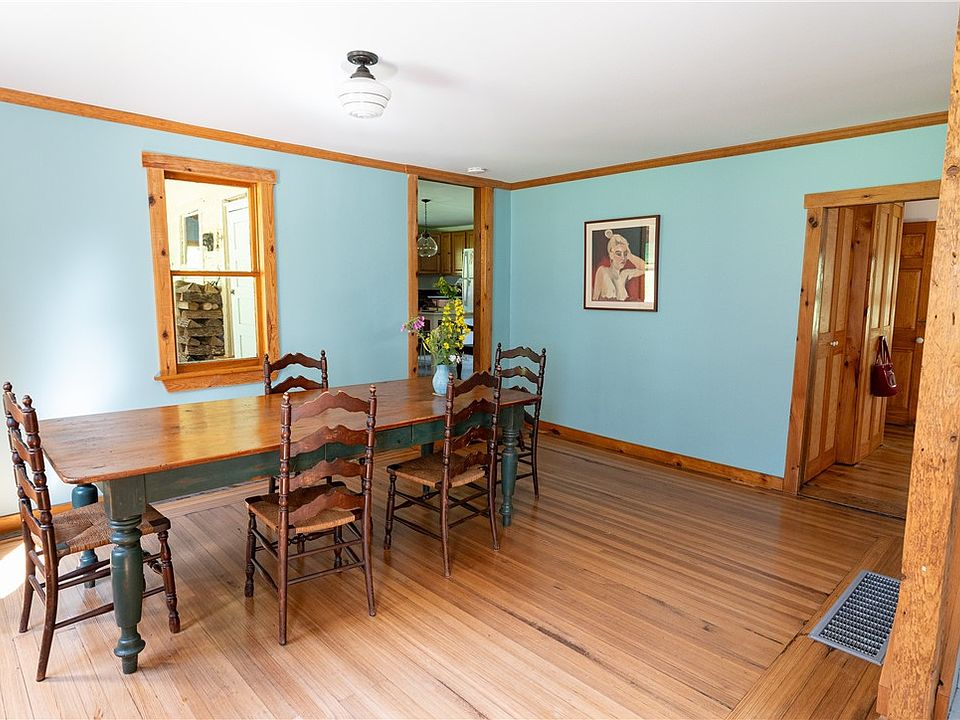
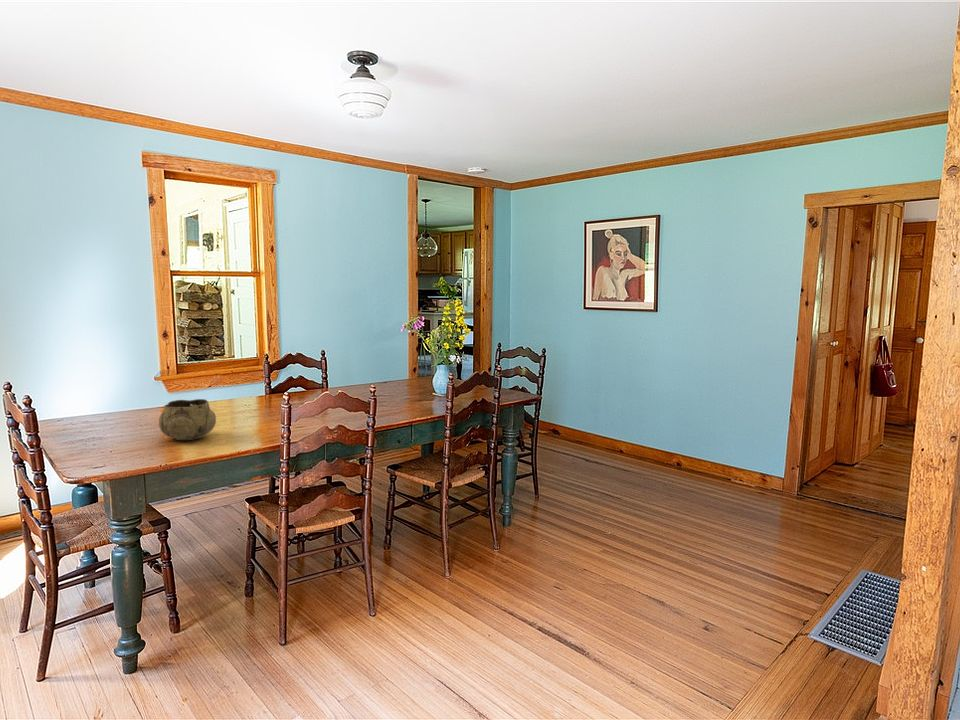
+ decorative bowl (187, 420)
